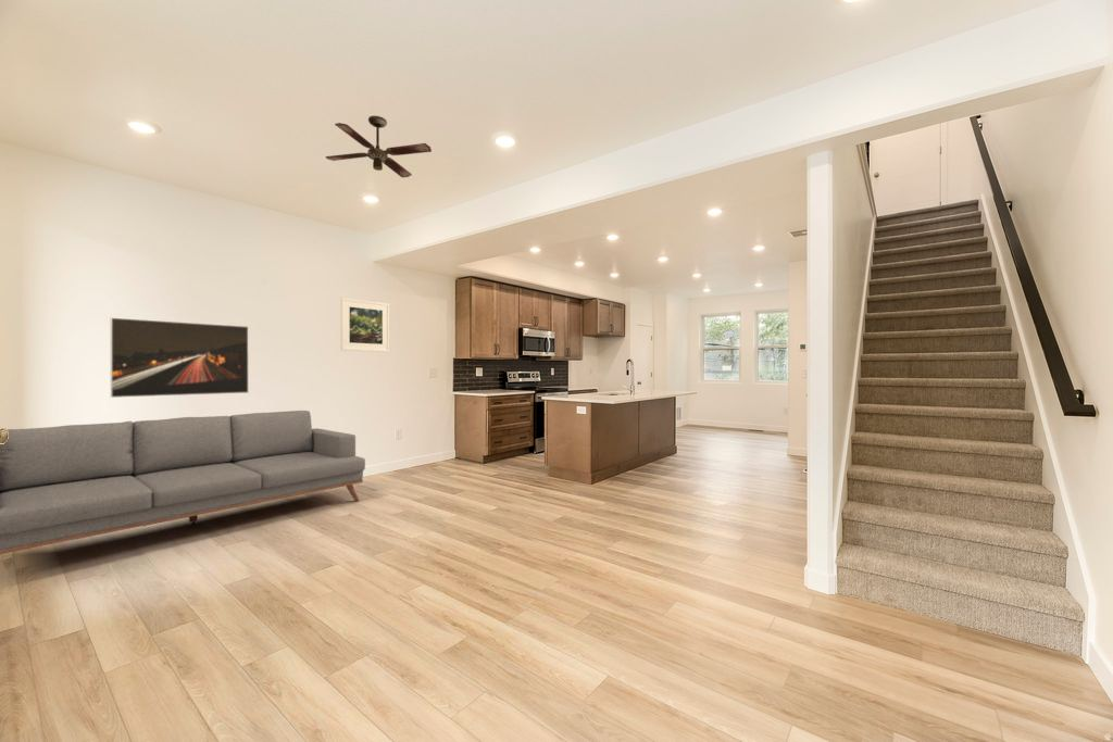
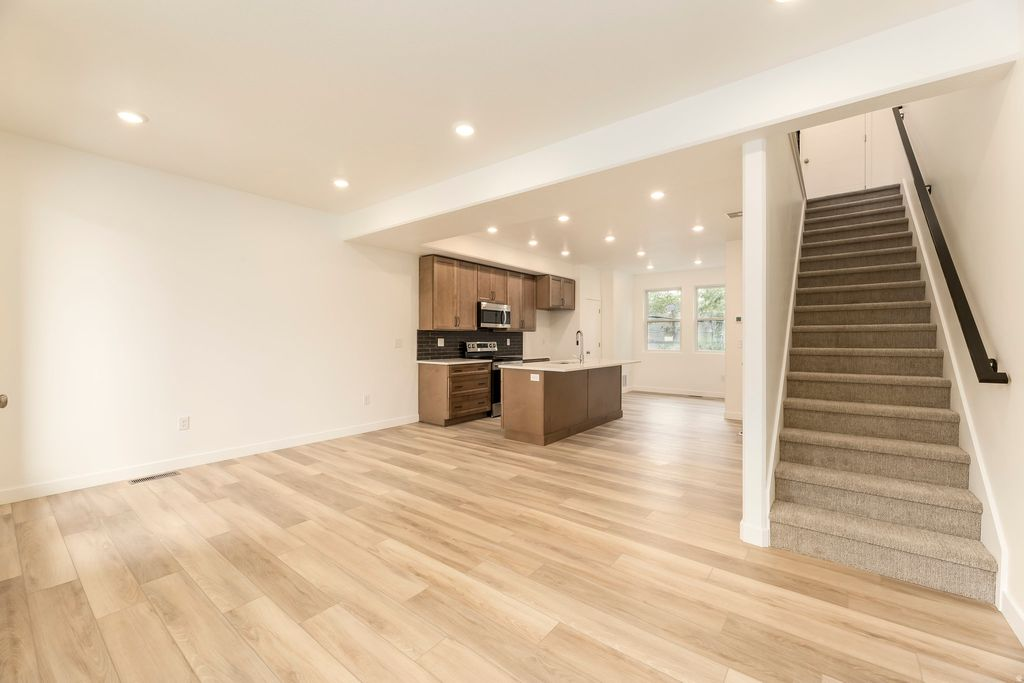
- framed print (365, 326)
- sofa (195, 471)
- ceiling fan (377, 144)
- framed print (185, 359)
